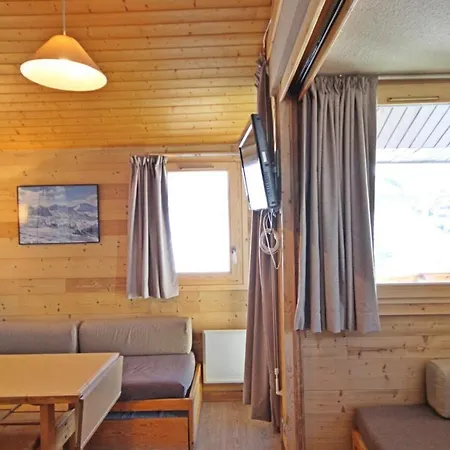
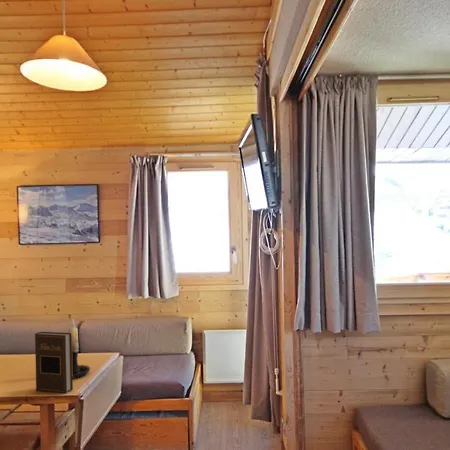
+ candle holder (73, 345)
+ book (52, 361)
